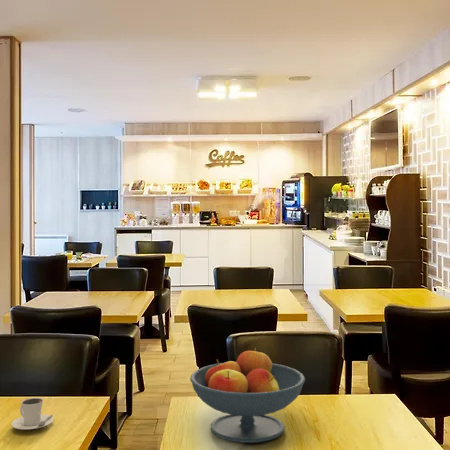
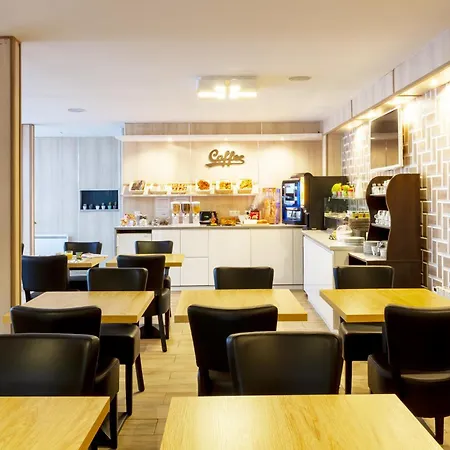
- fruit bowl (247, 392)
- cappuccino (33, 405)
